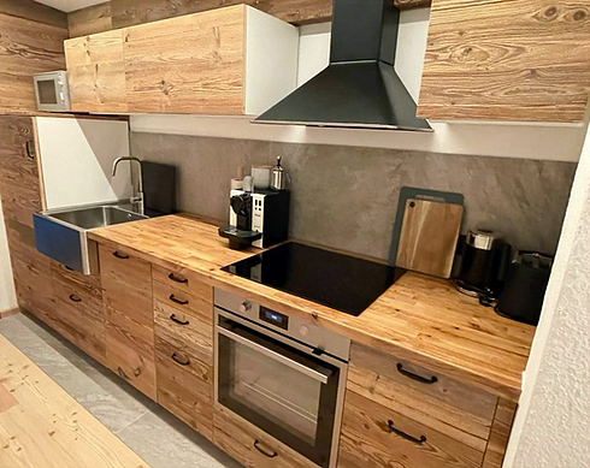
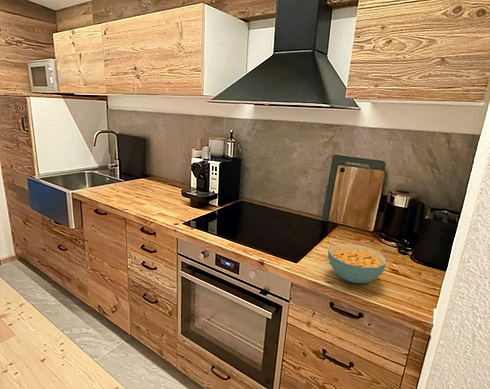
+ cereal bowl (354, 266)
